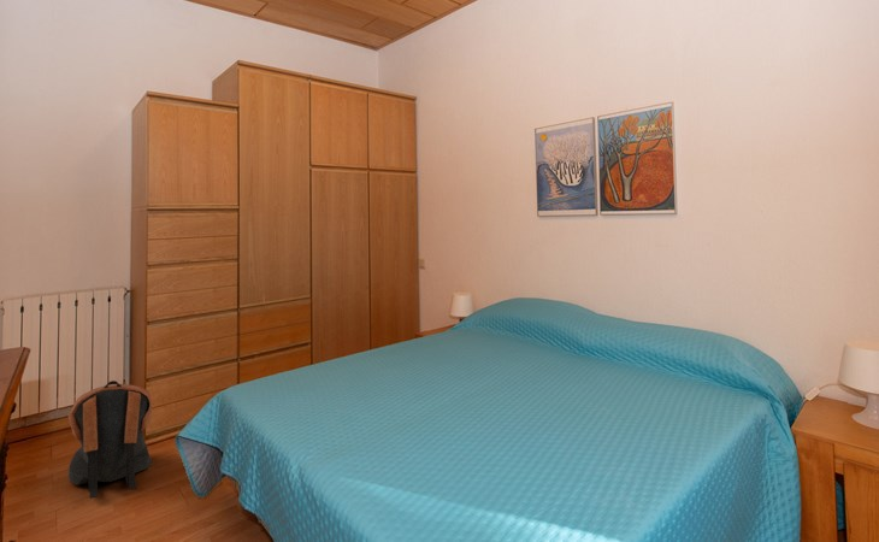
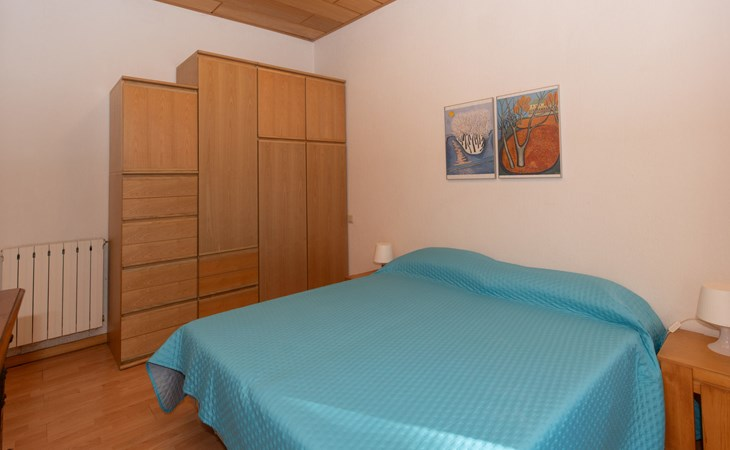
- backpack (113, 428)
